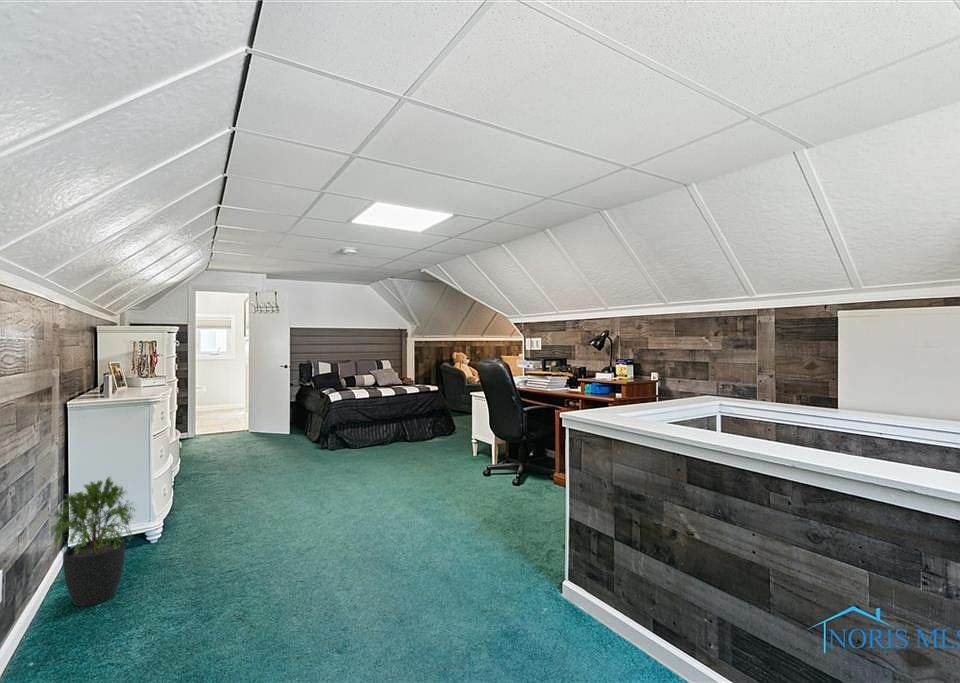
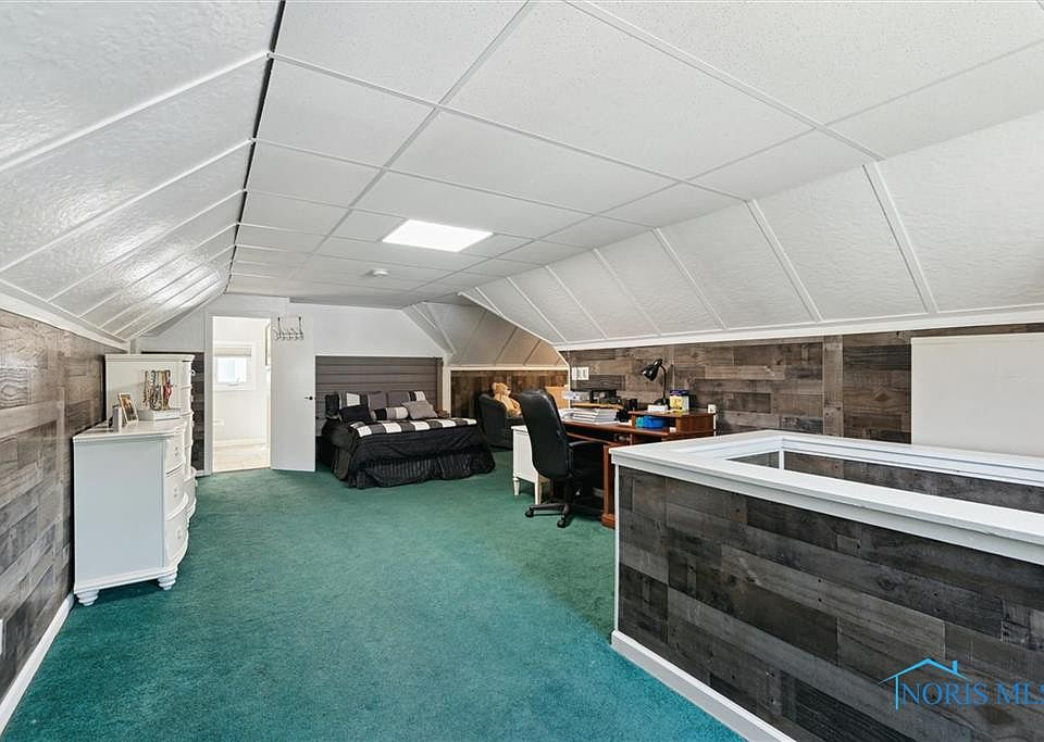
- potted plant (92, 539)
